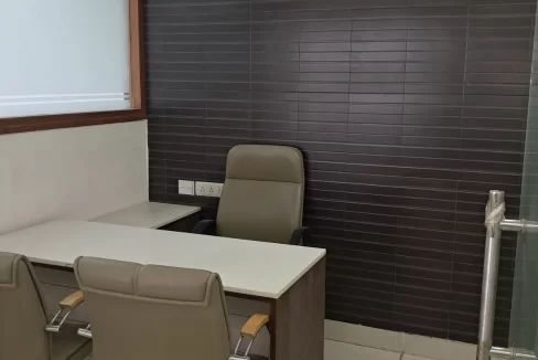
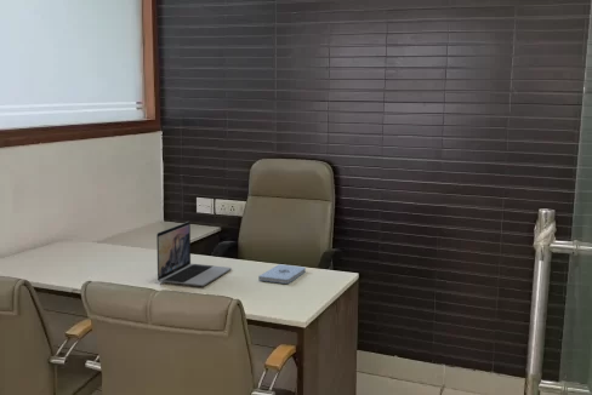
+ laptop (189, 252)
+ notepad (283, 273)
